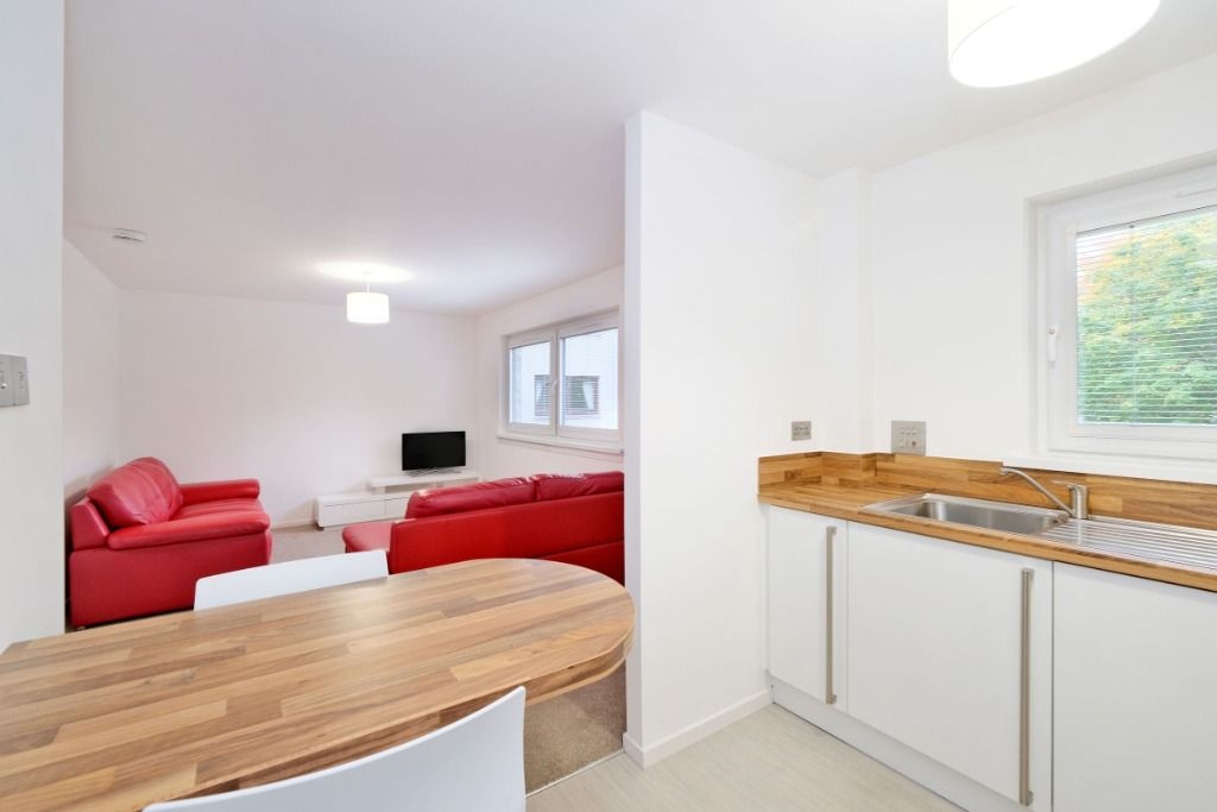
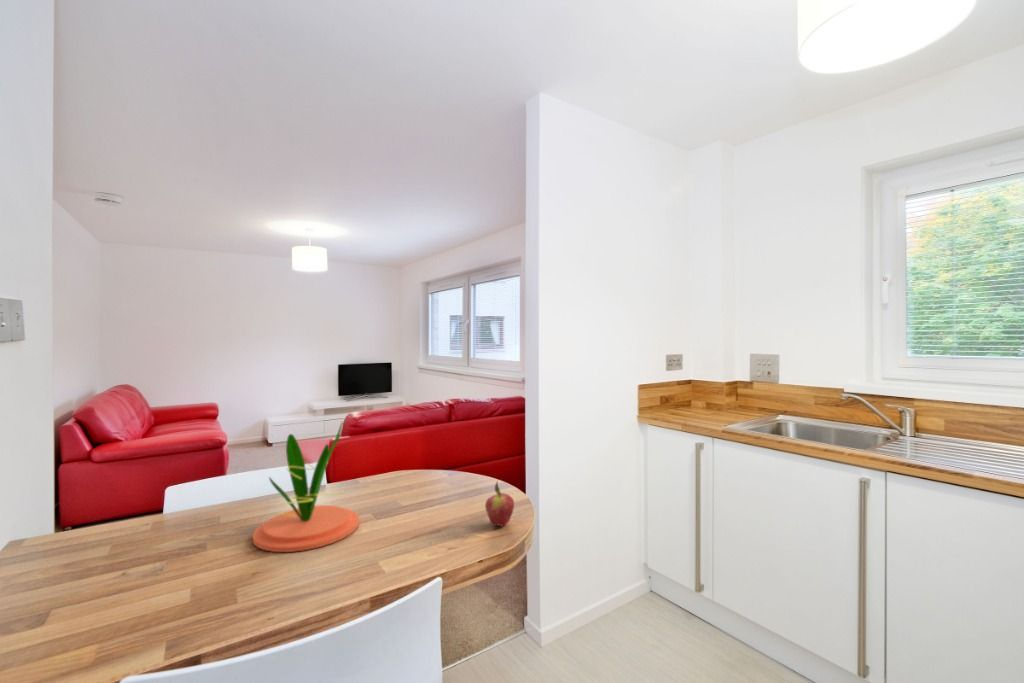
+ plant (306, 475)
+ fruit (499, 503)
